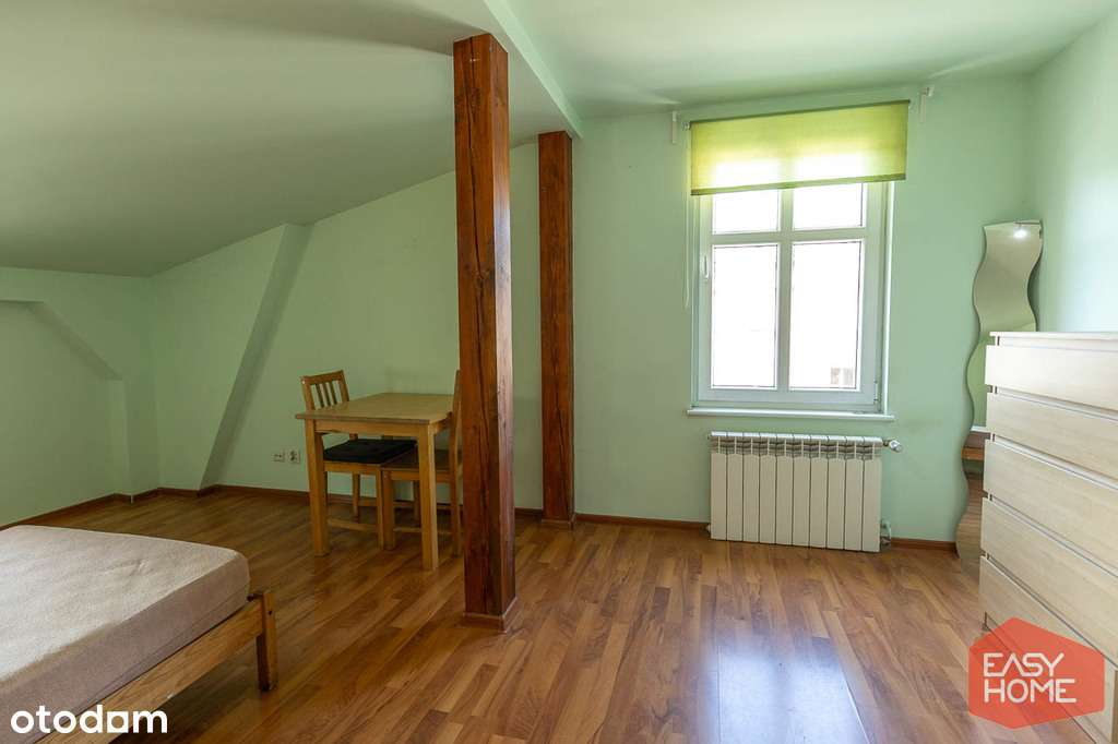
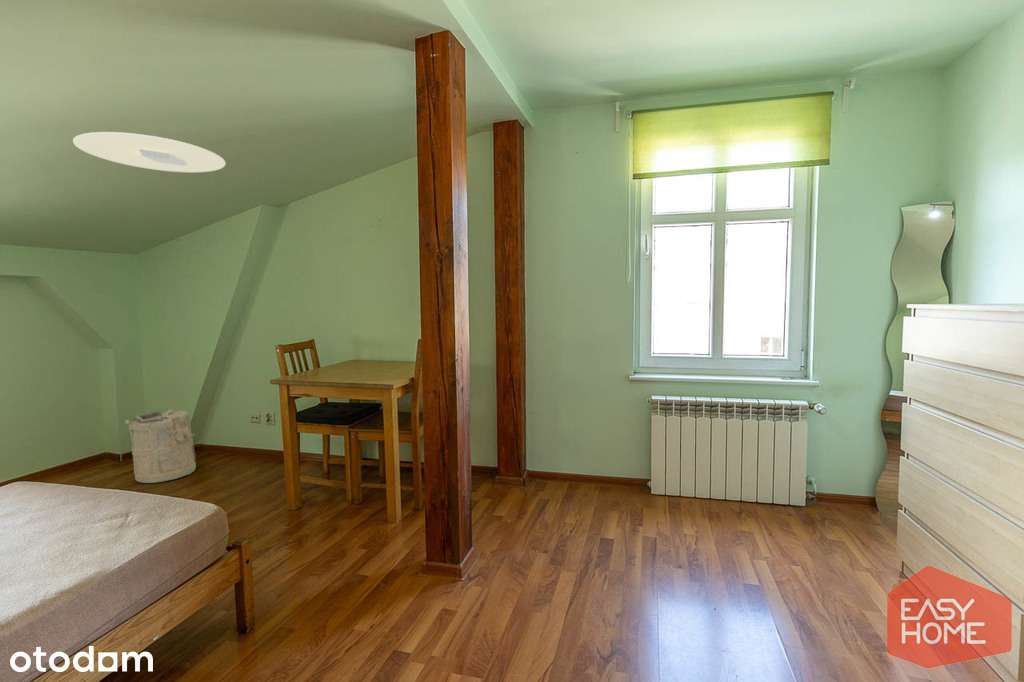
+ laundry hamper (165, 442)
+ ceiling light (154, 148)
